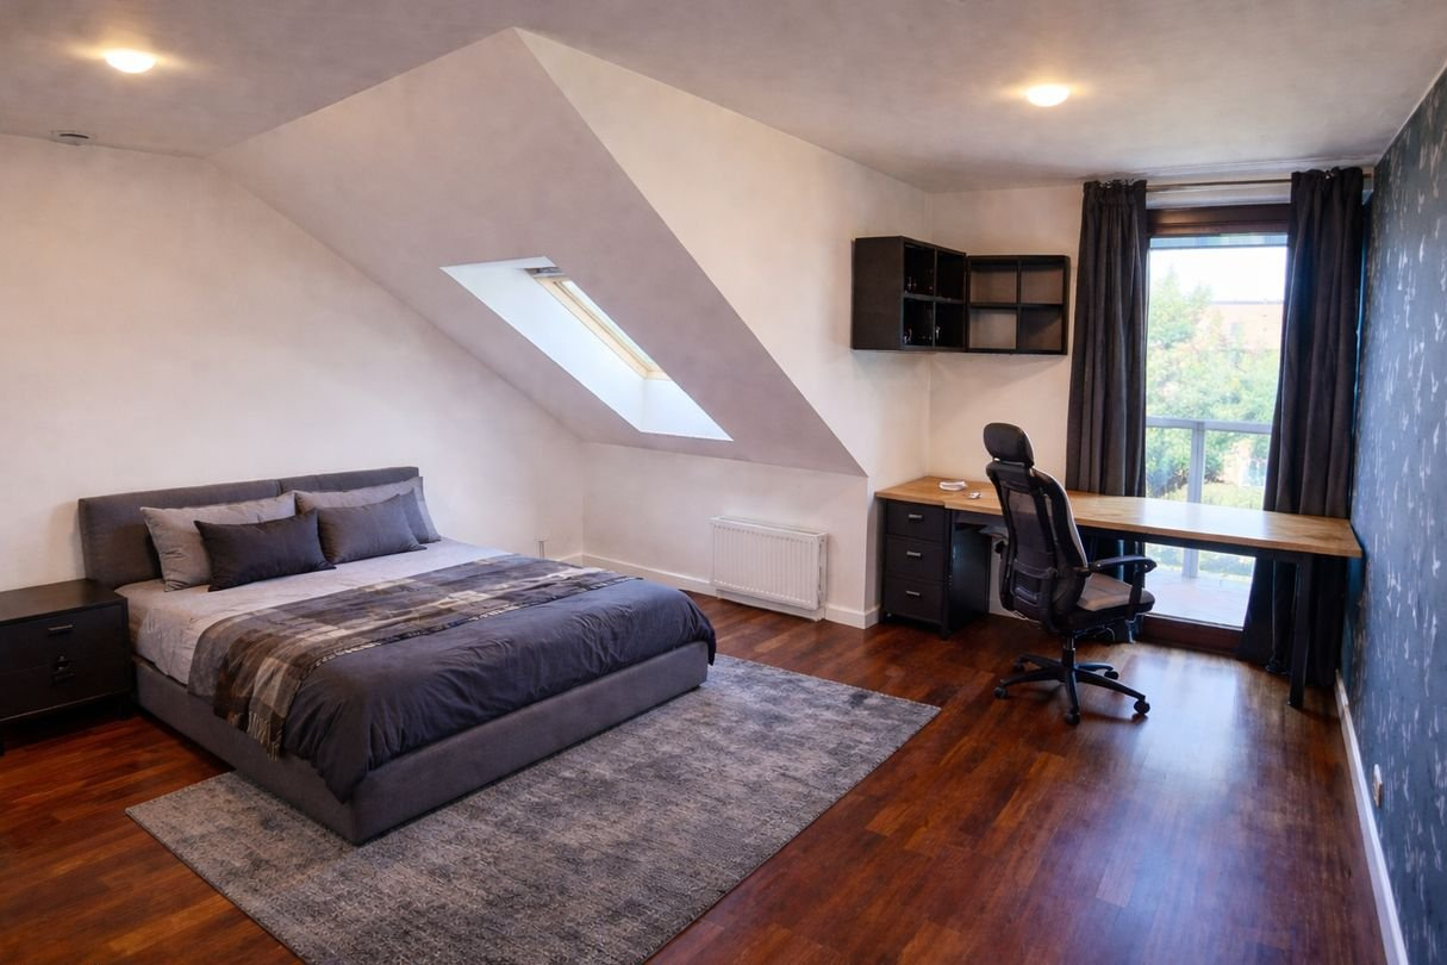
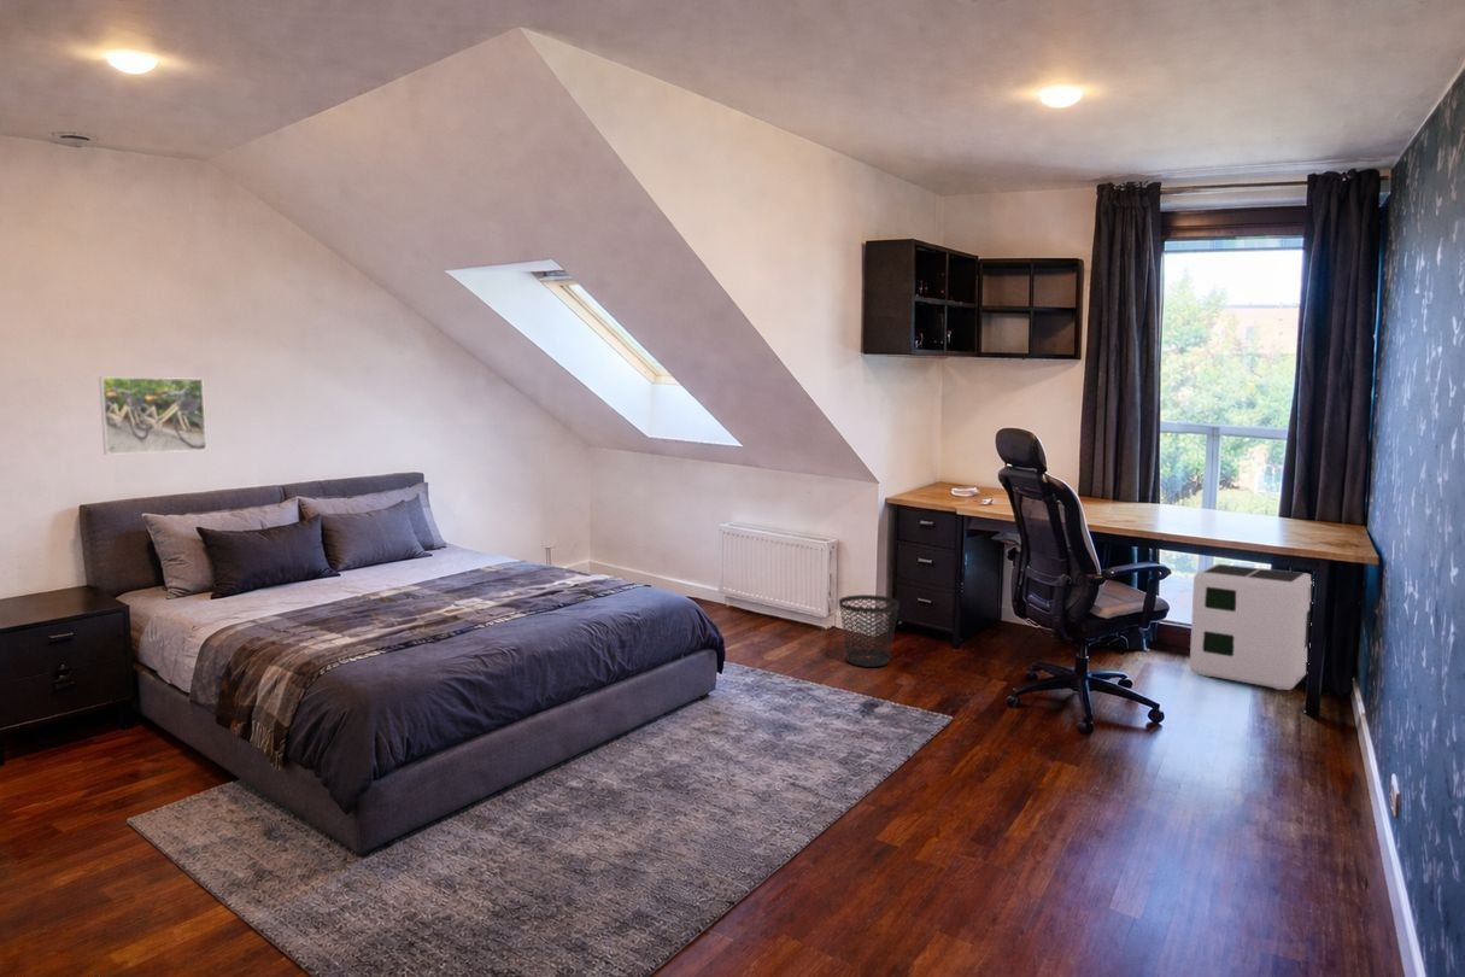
+ wastebasket (867, 631)
+ air purifier (1250, 625)
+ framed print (154, 415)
